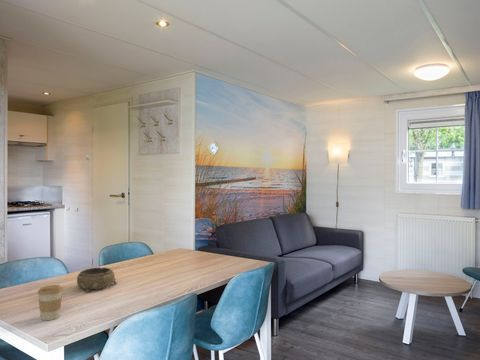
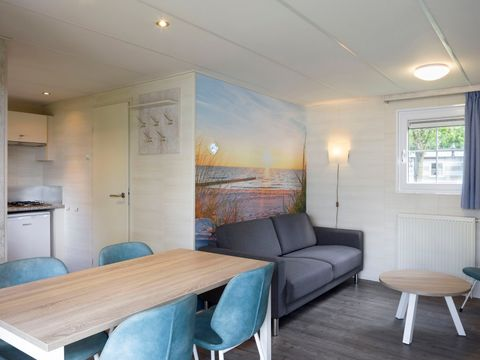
- decorative bowl (97, 278)
- coffee cup (50, 301)
